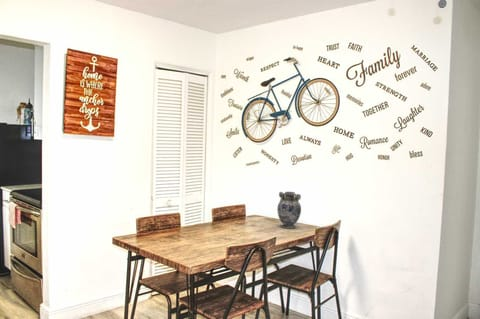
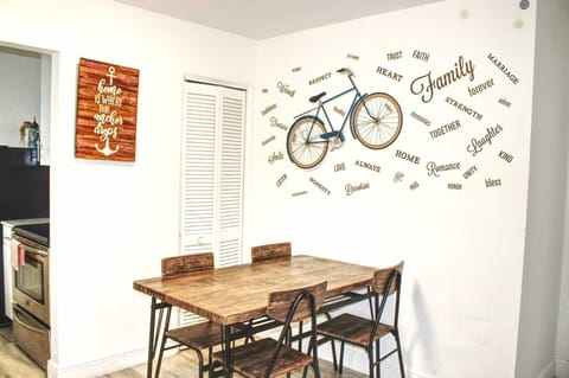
- decorative vase (289, 209)
